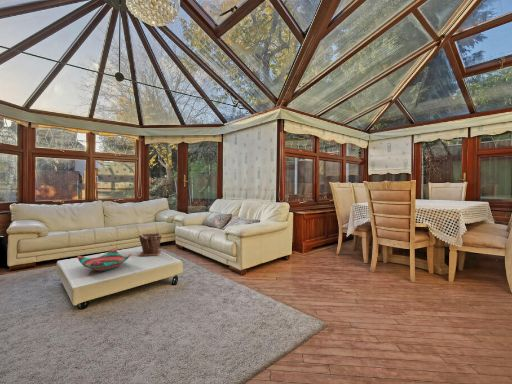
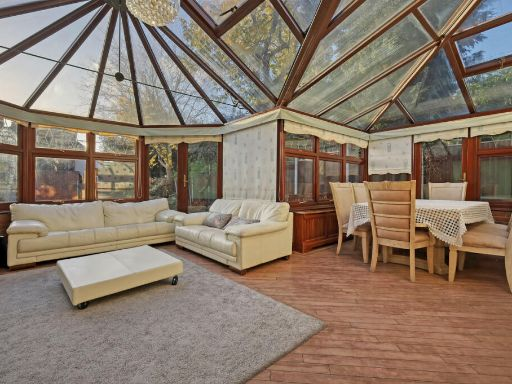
- decorative bowl (105, 261)
- plant pot (150, 243)
